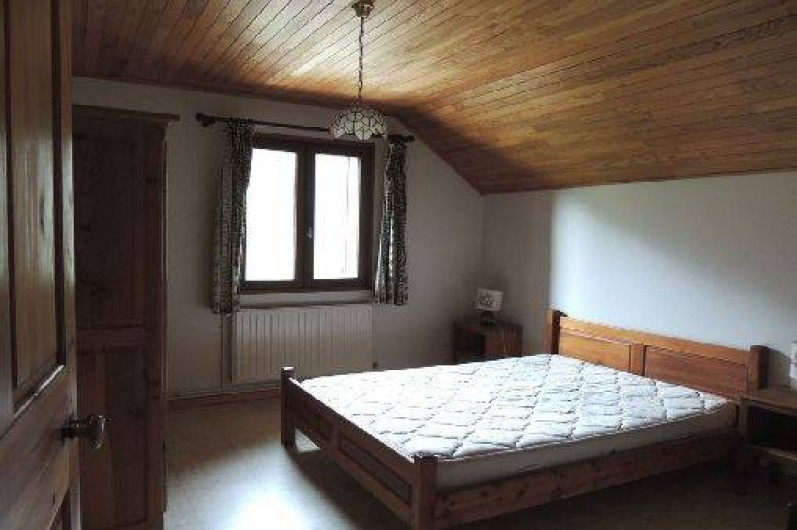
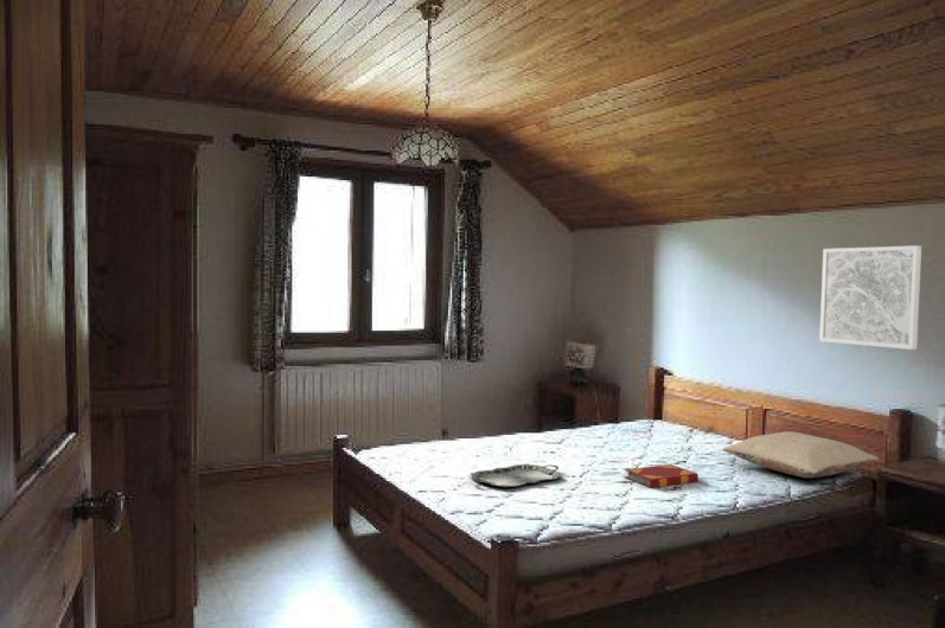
+ wall art (867, 296)
+ serving tray (516, 474)
+ hardback book (660, 475)
+ pillow (798, 454)
